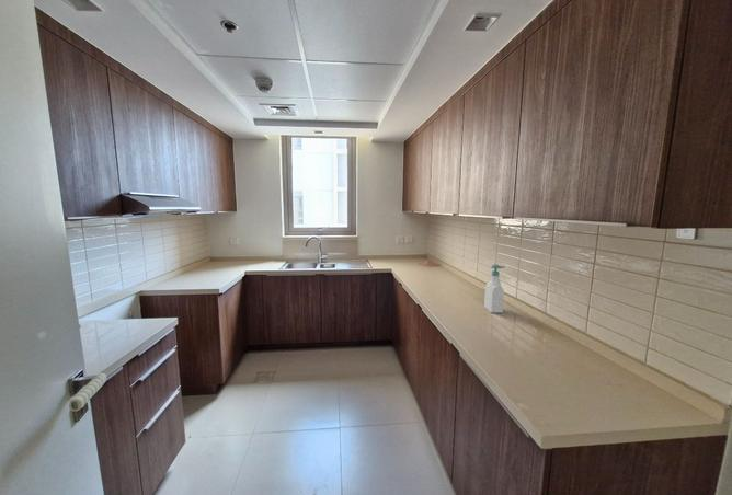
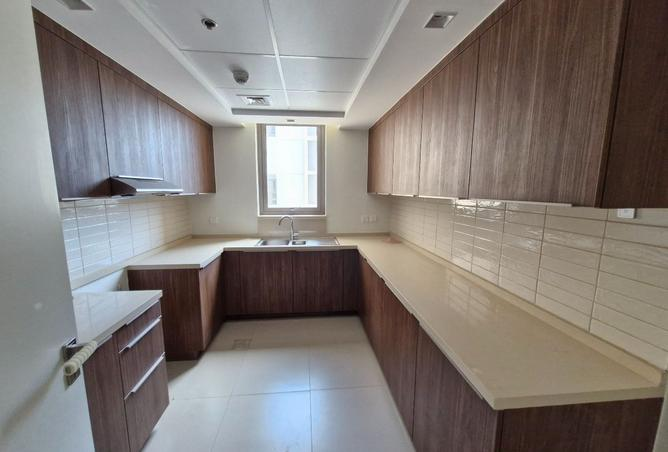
- soap bottle (495, 287)
